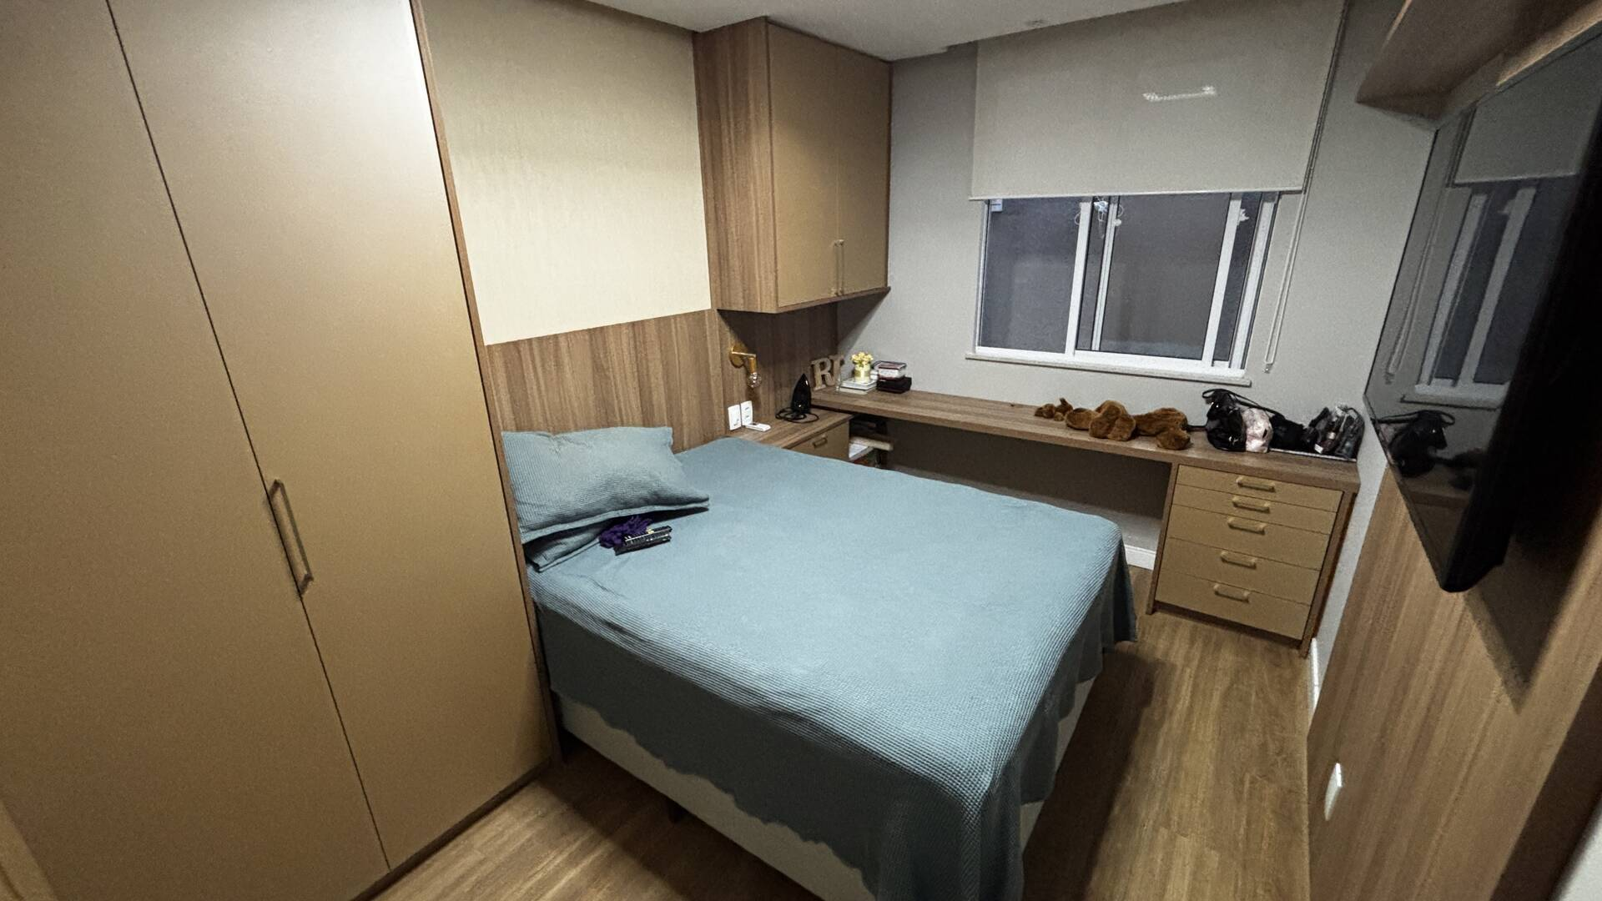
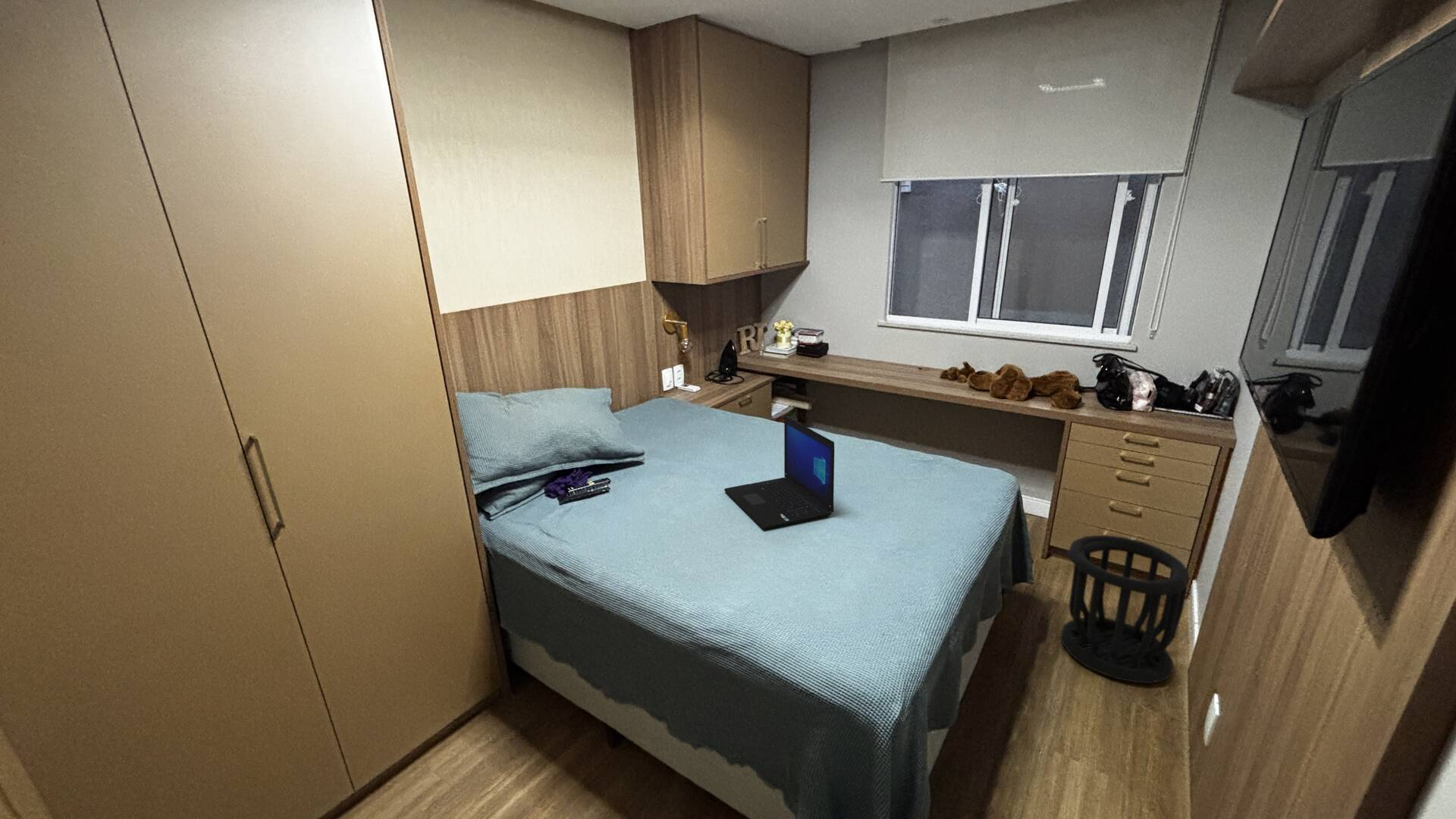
+ wastebasket (1119, 606)
+ laptop (784, 468)
